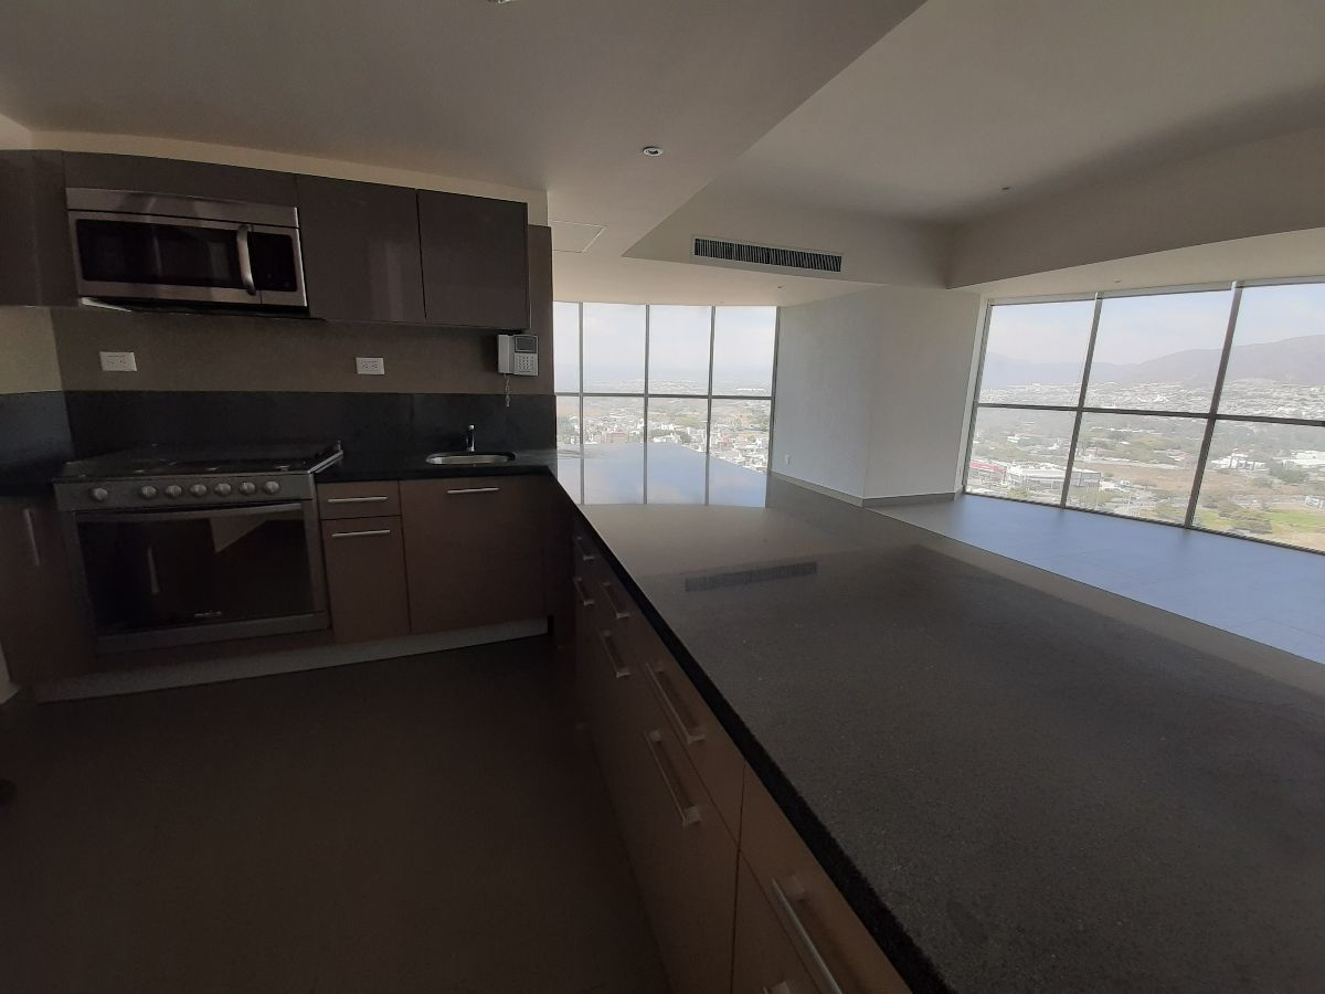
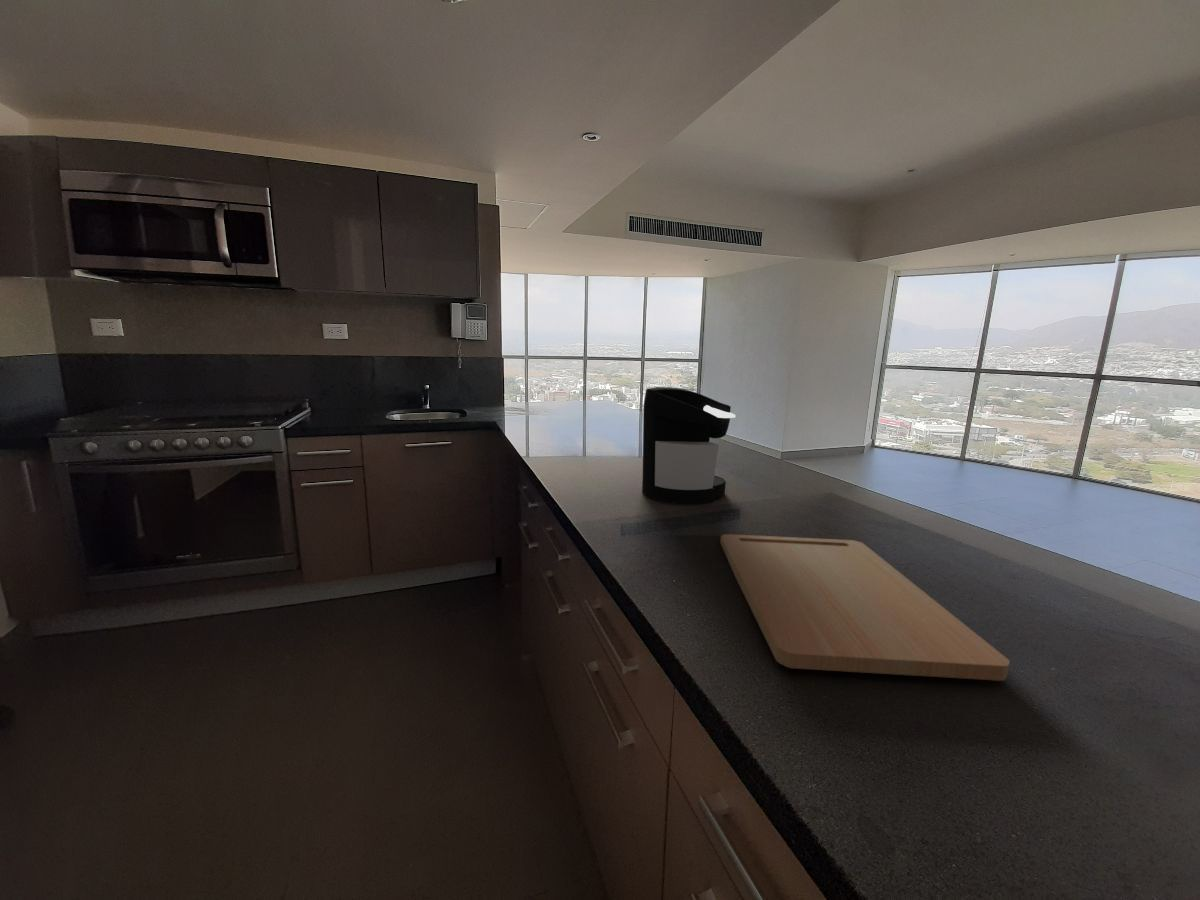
+ cutting board (829, 588)
+ coffee maker (688, 441)
